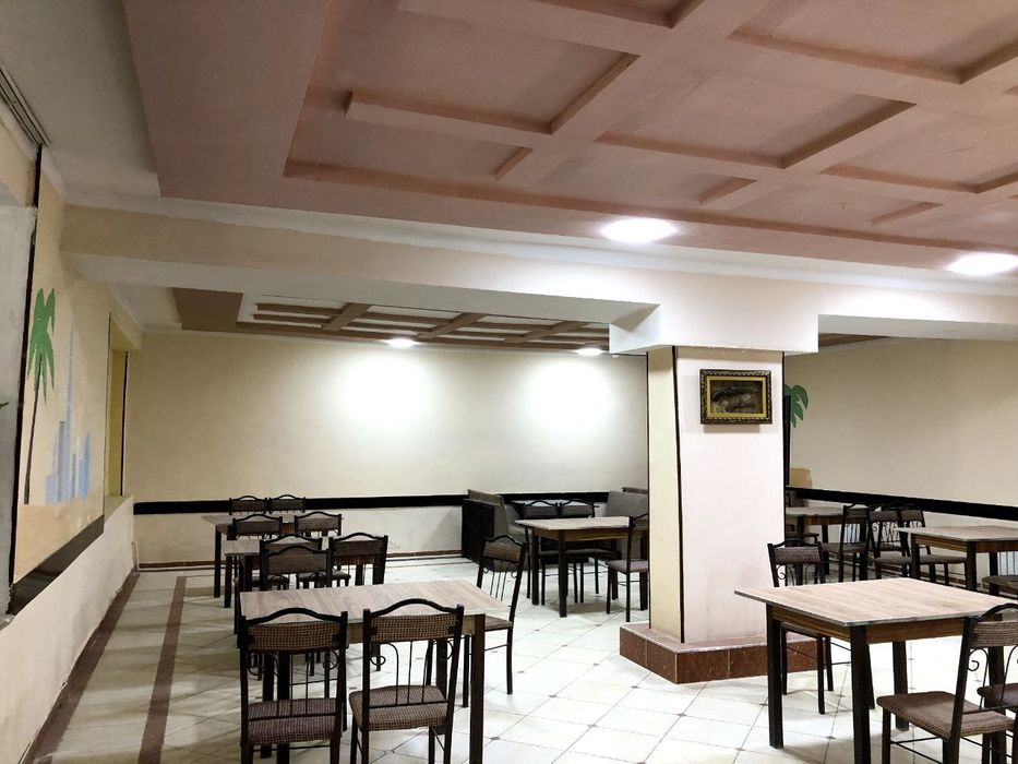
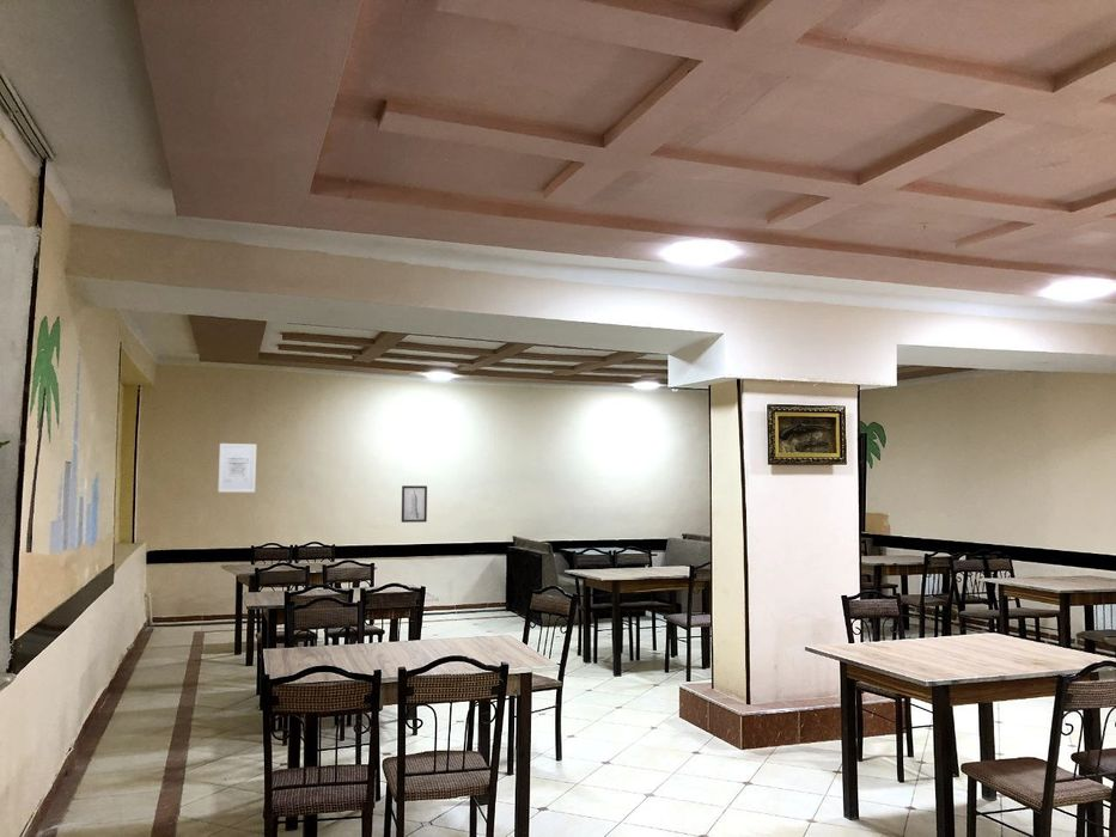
+ wall art (237, 468)
+ wall art (414, 503)
